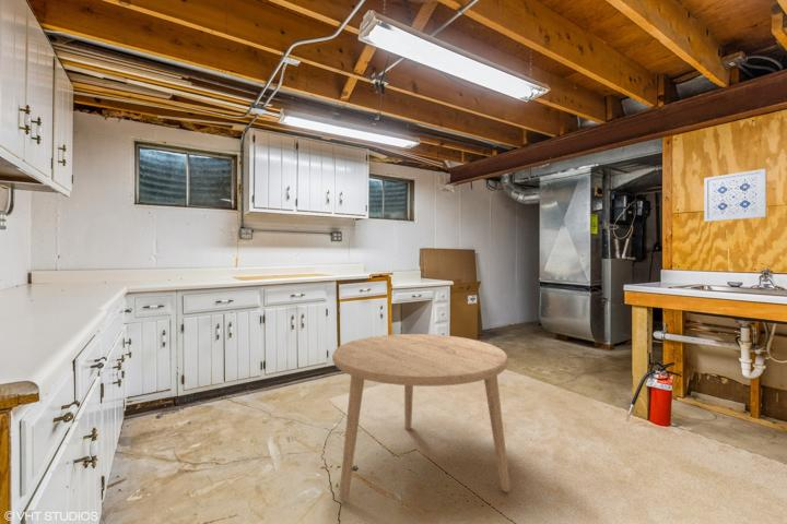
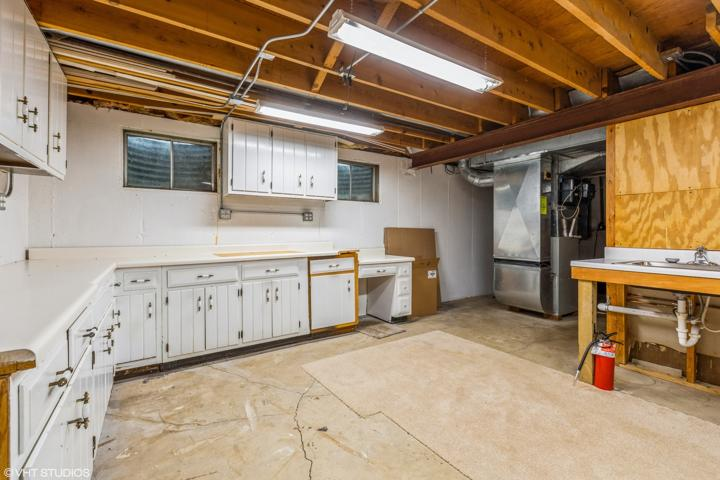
- wall art (733, 196)
- dining table (411, 409)
